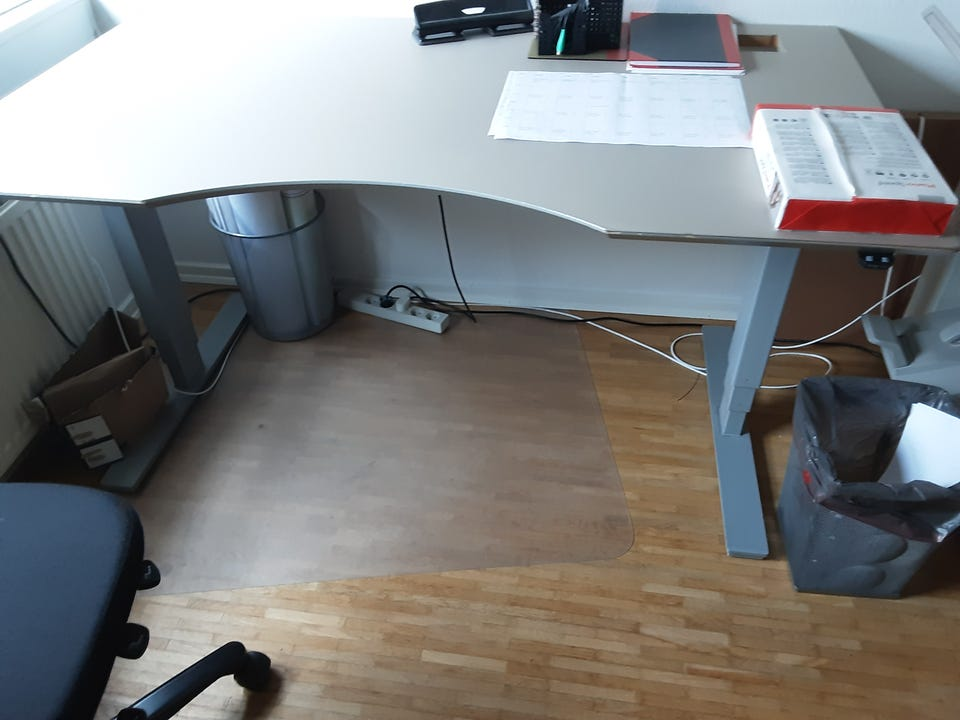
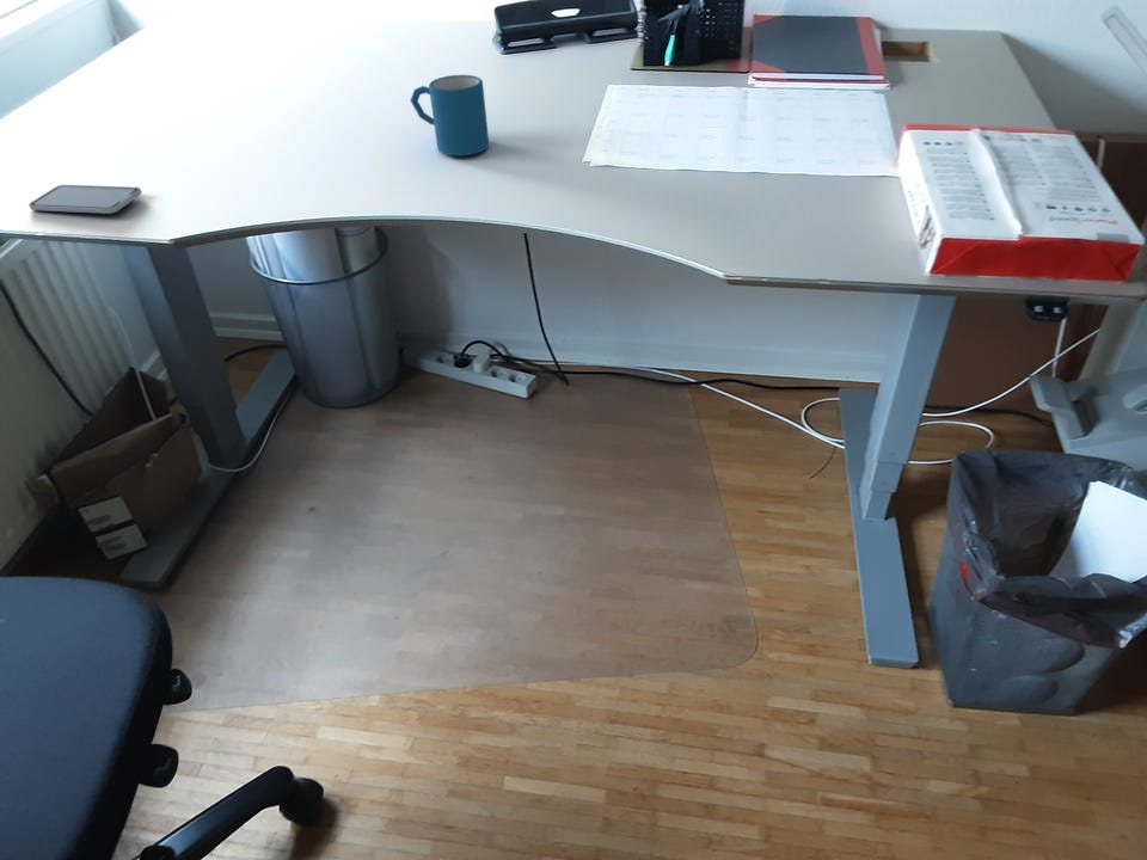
+ mug (447, 115)
+ smartphone (85, 198)
